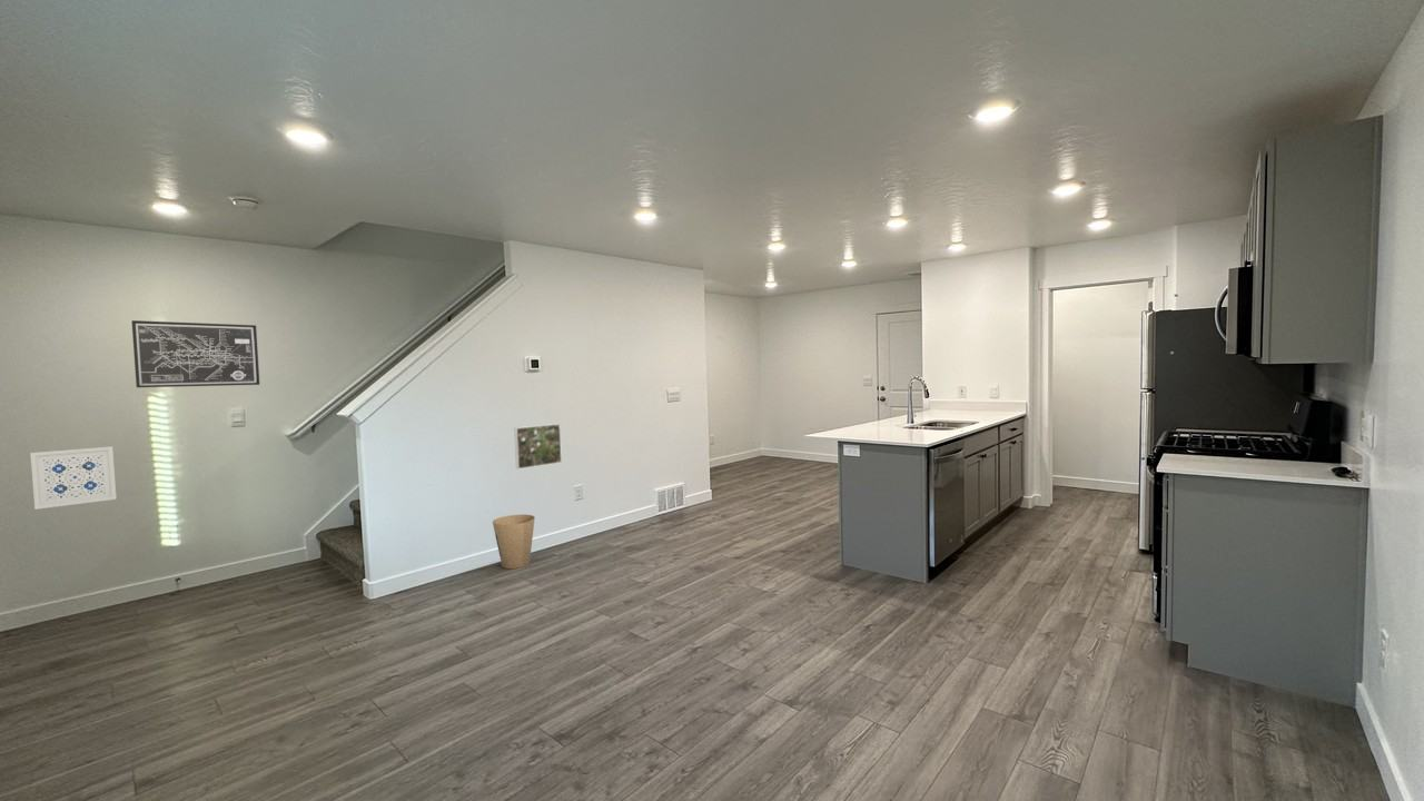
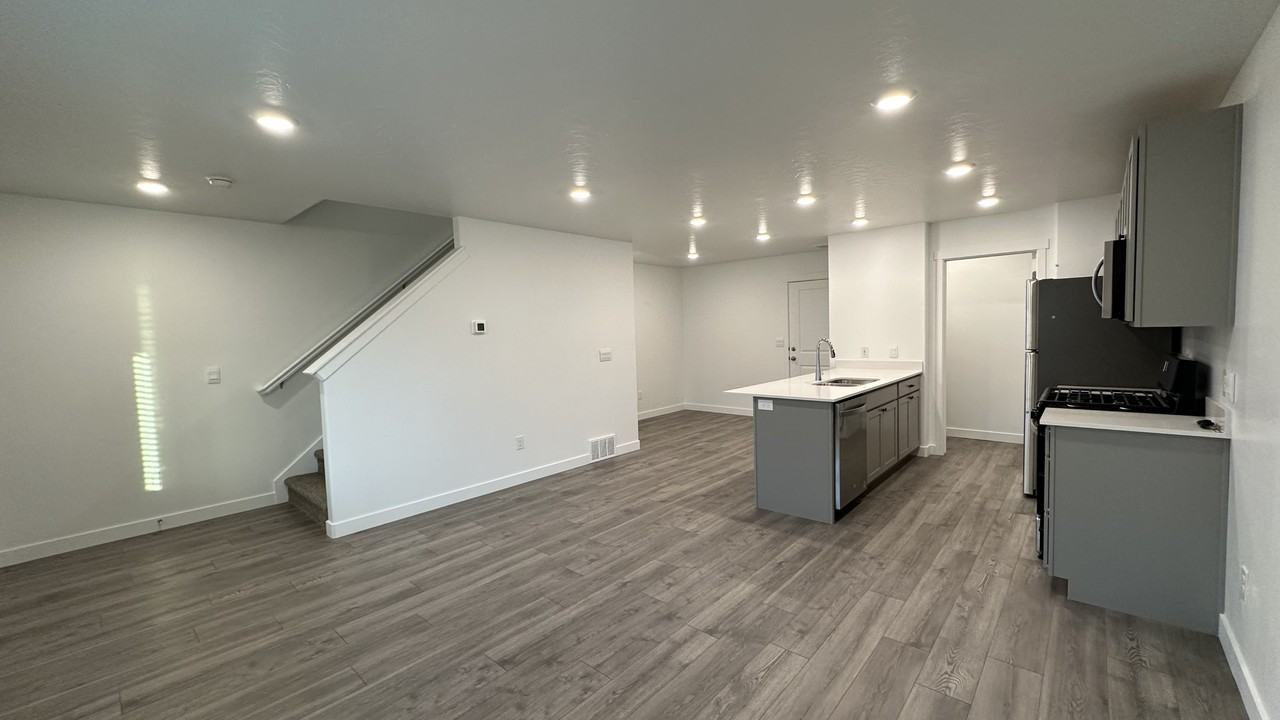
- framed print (538, 445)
- trash can (514, 542)
- wall art (199, 354)
- wall art (75, 476)
